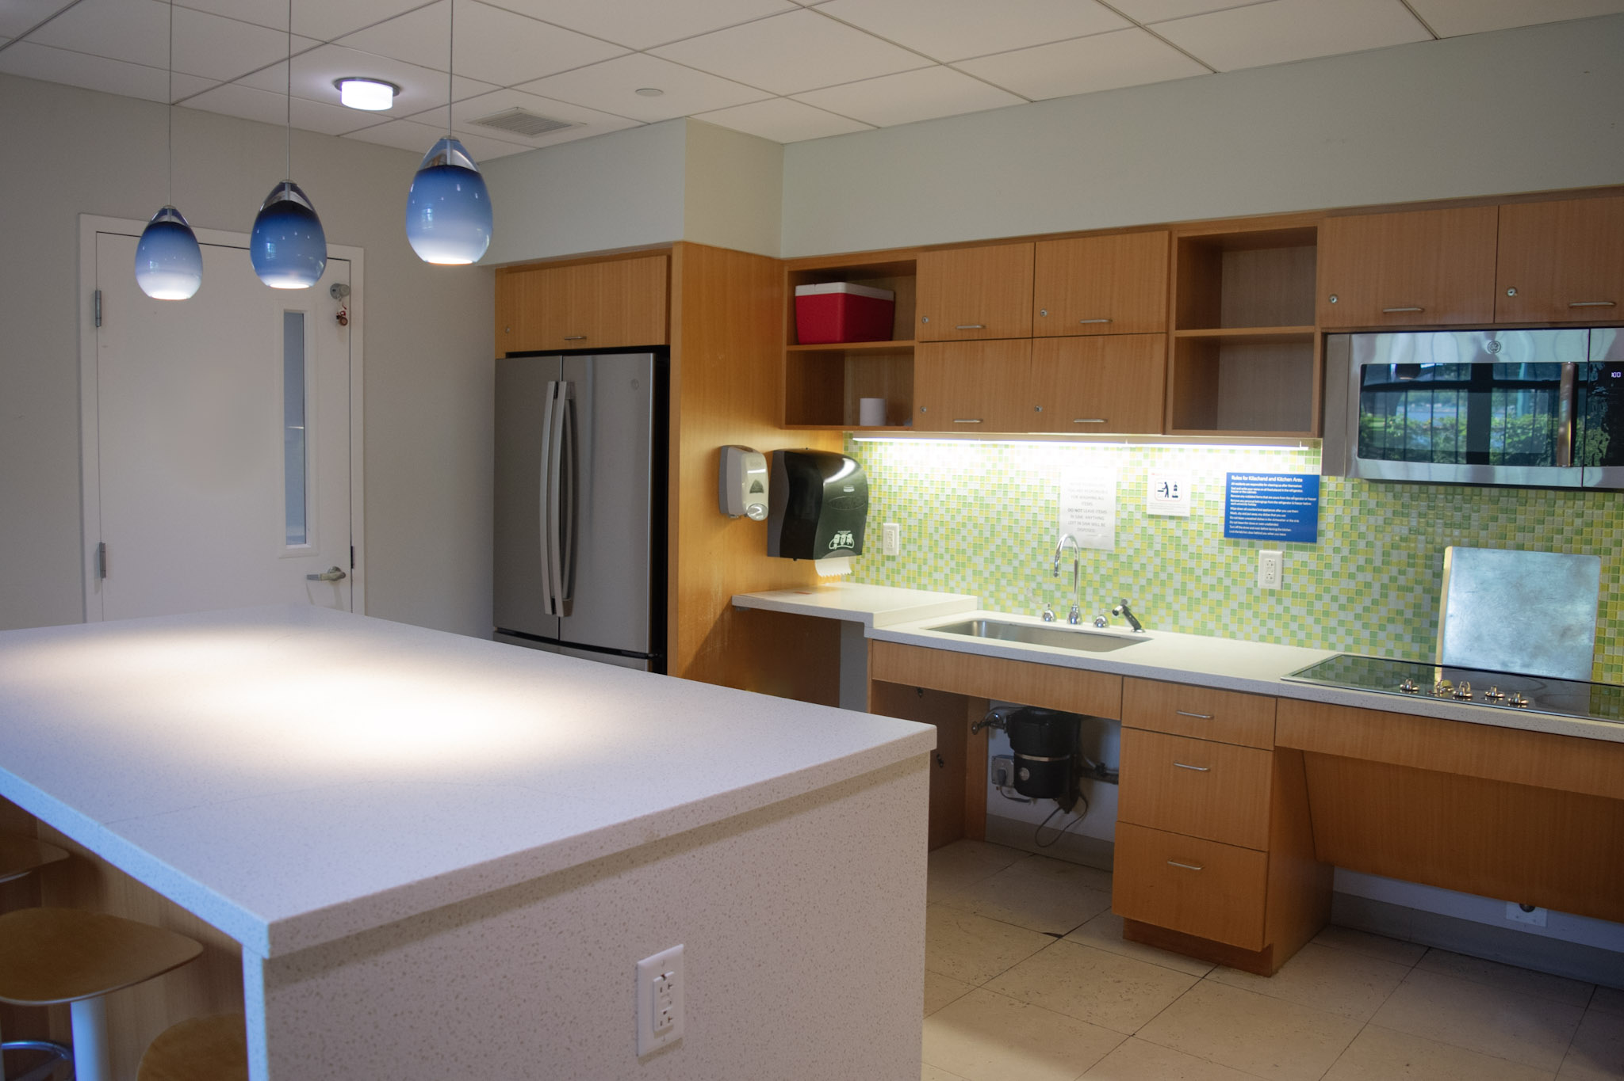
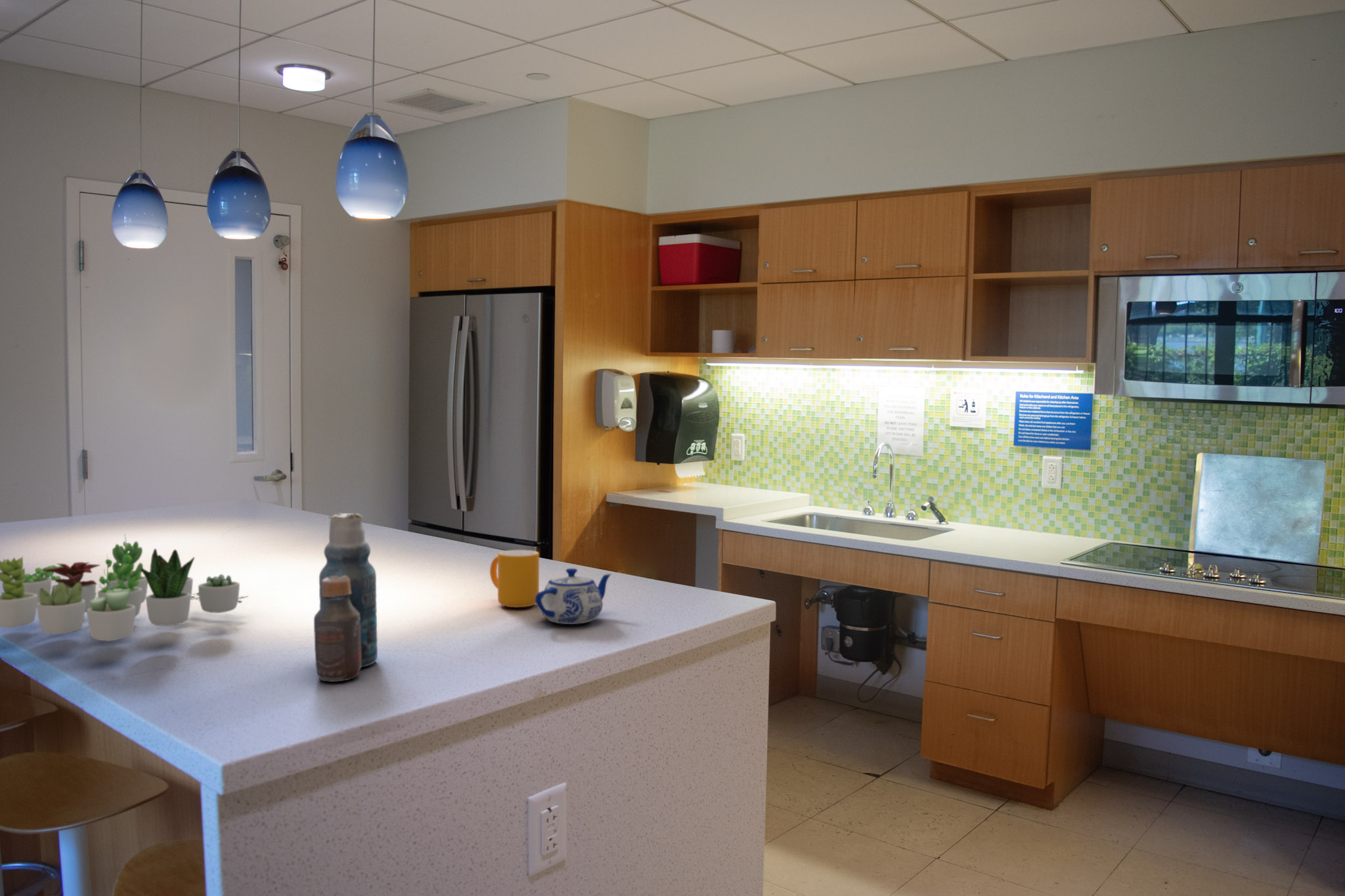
+ teapot (575, 593)
+ mug (512, 578)
+ succulent plant (123, 580)
+ bottle (345, 591)
